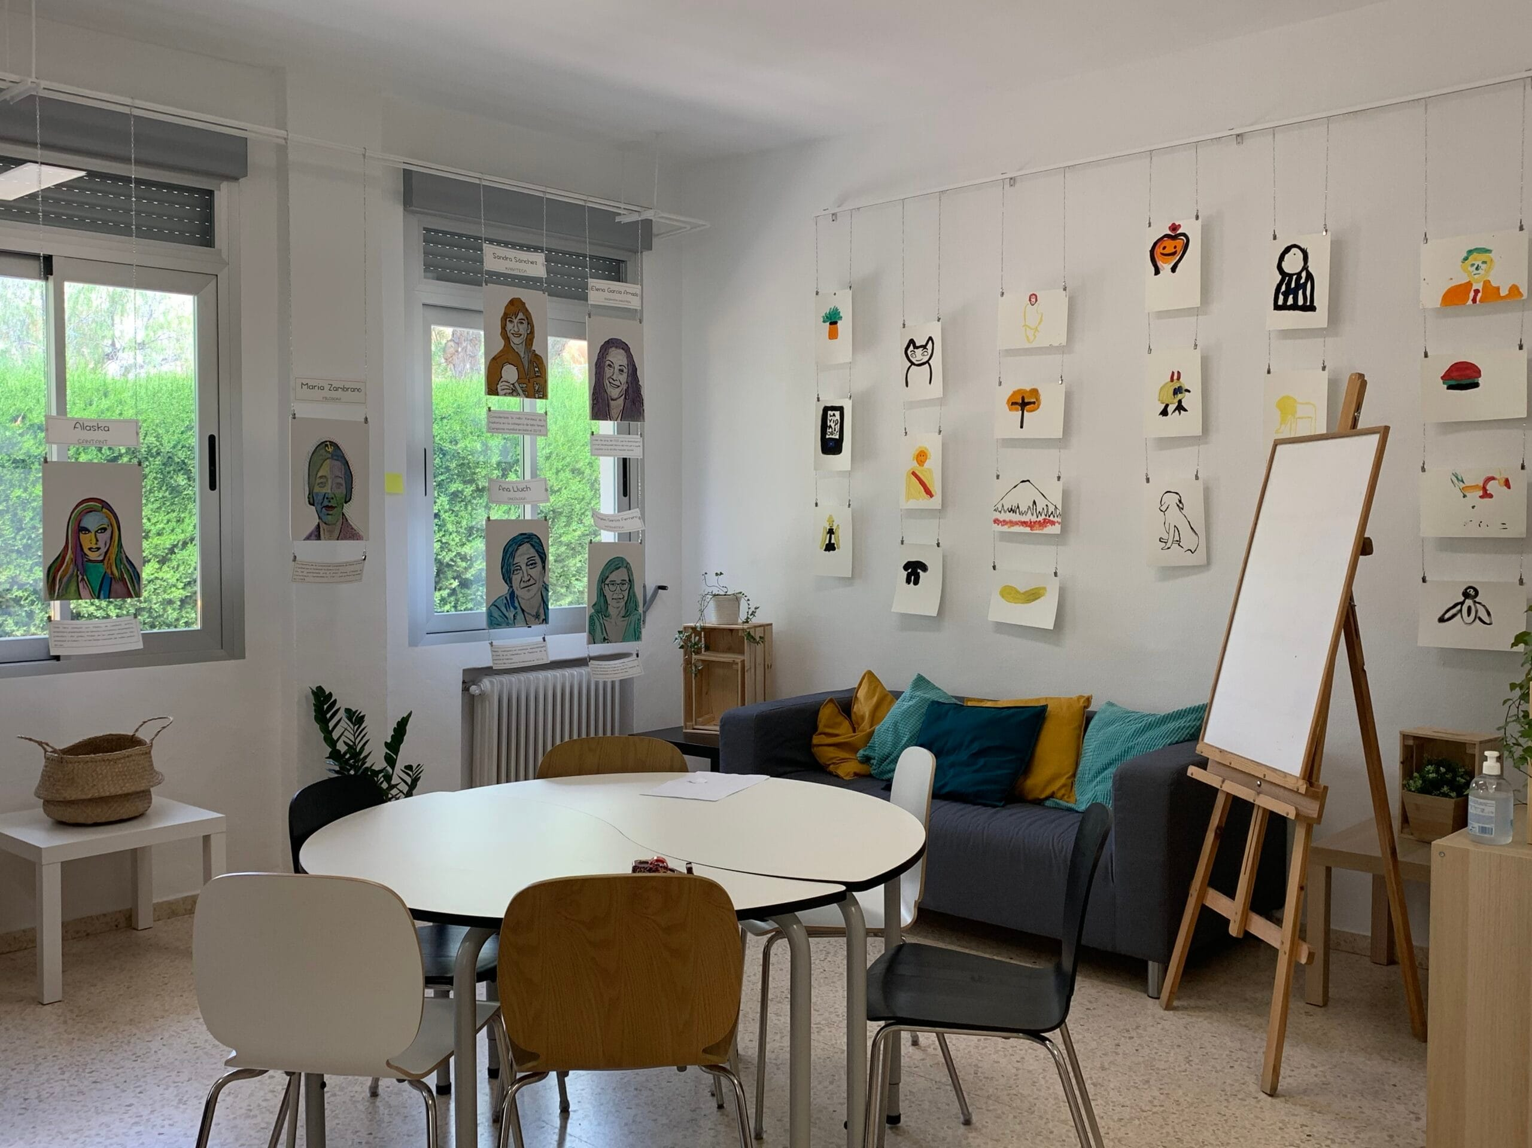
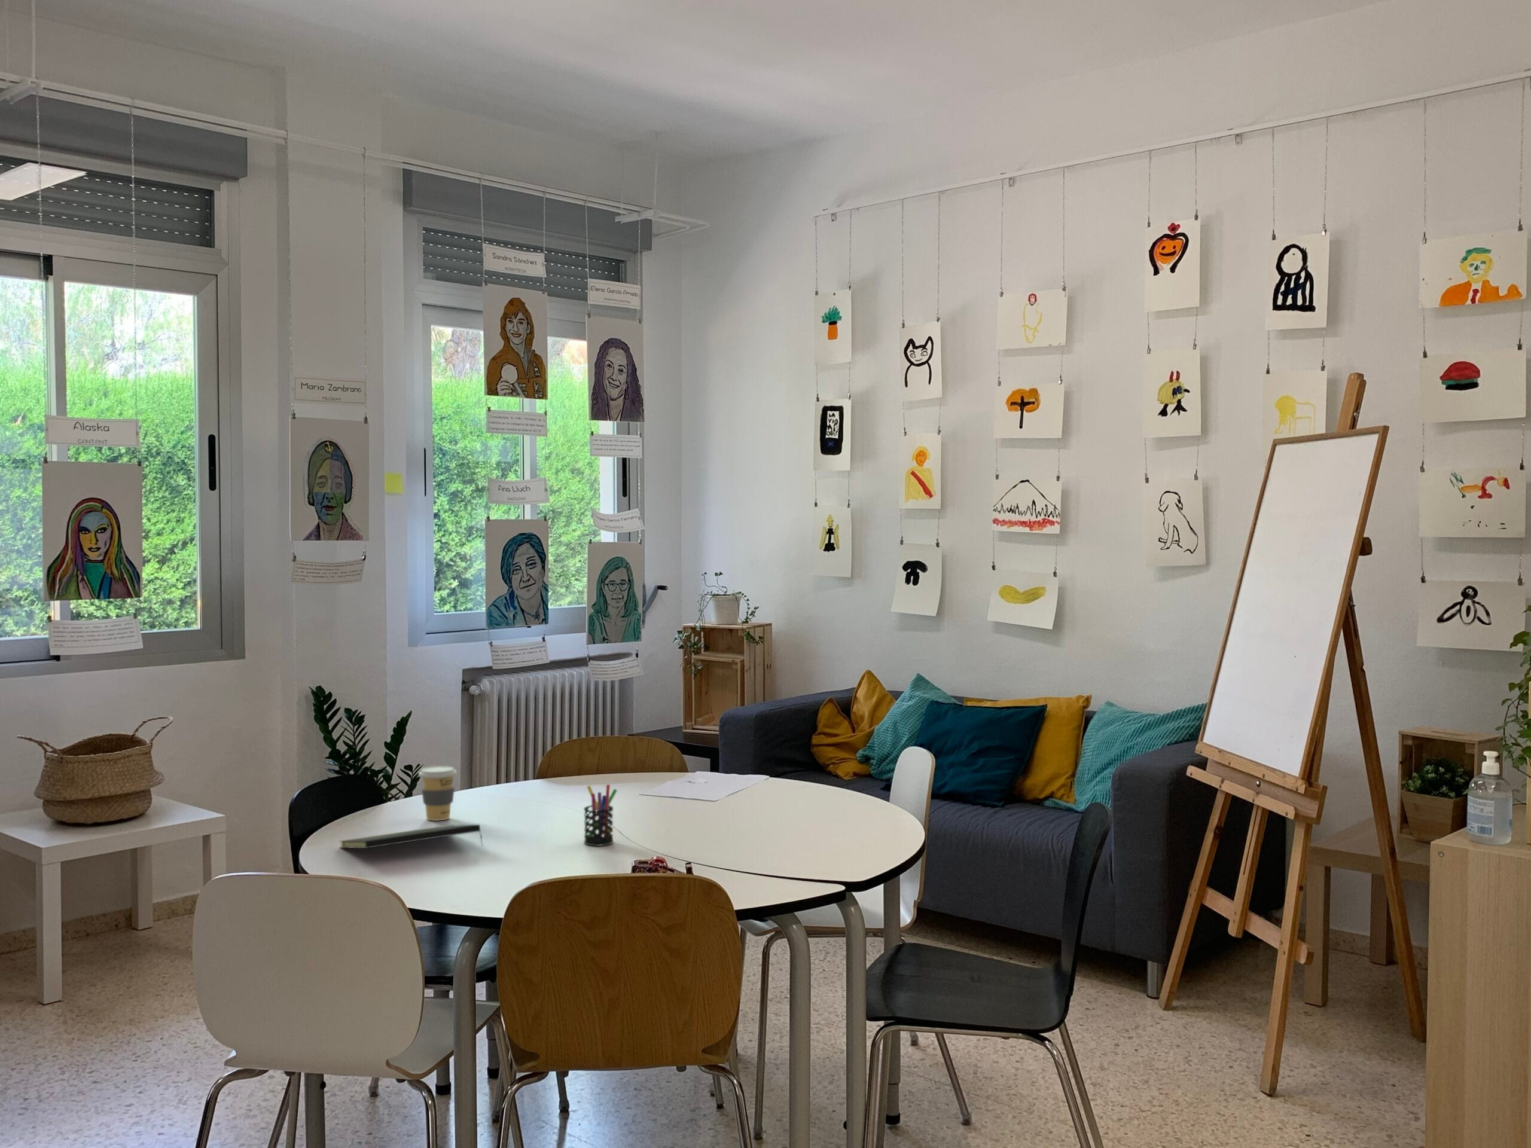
+ pen holder (603, 812)
+ notepad (410, 836)
+ coffee cup (438, 793)
